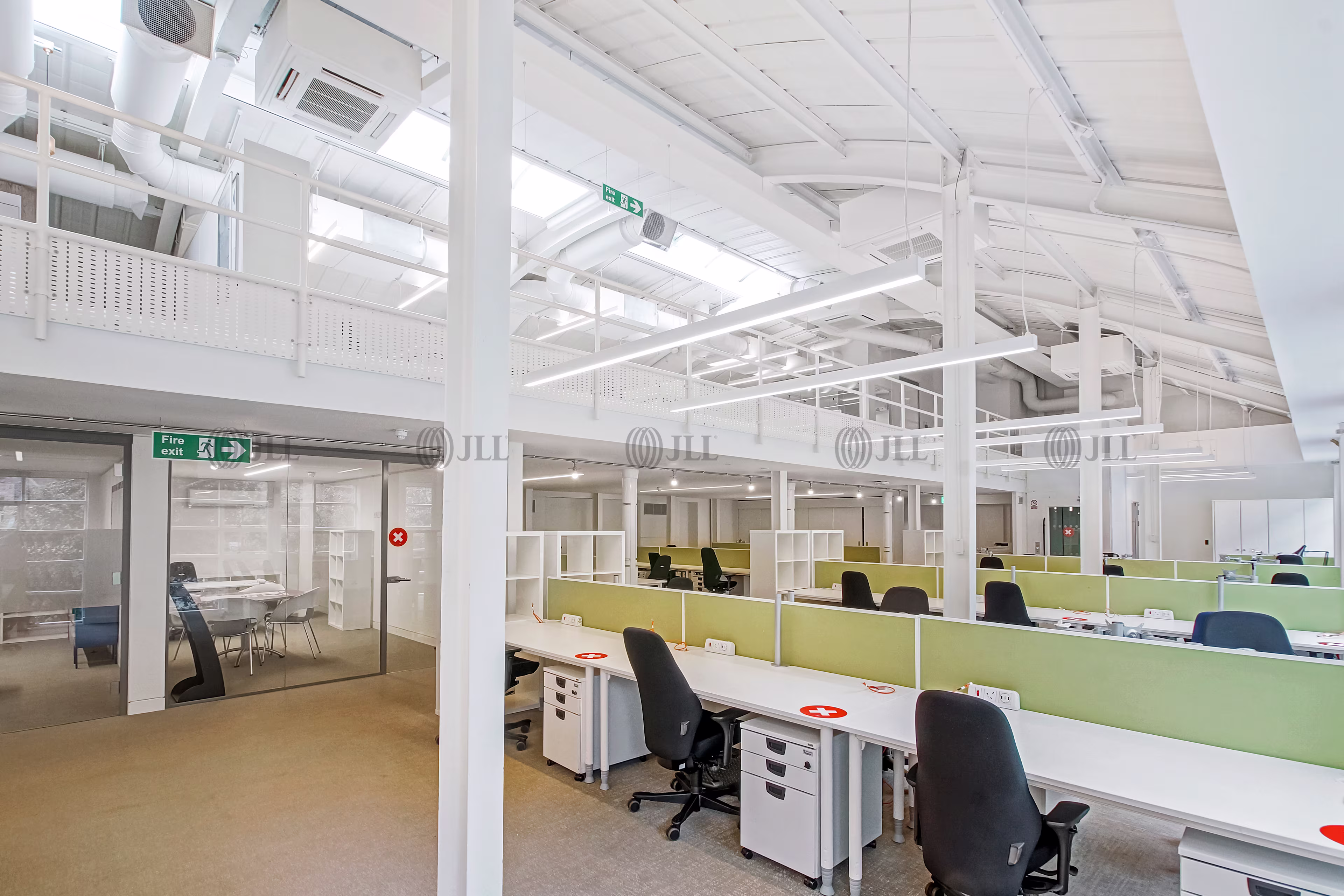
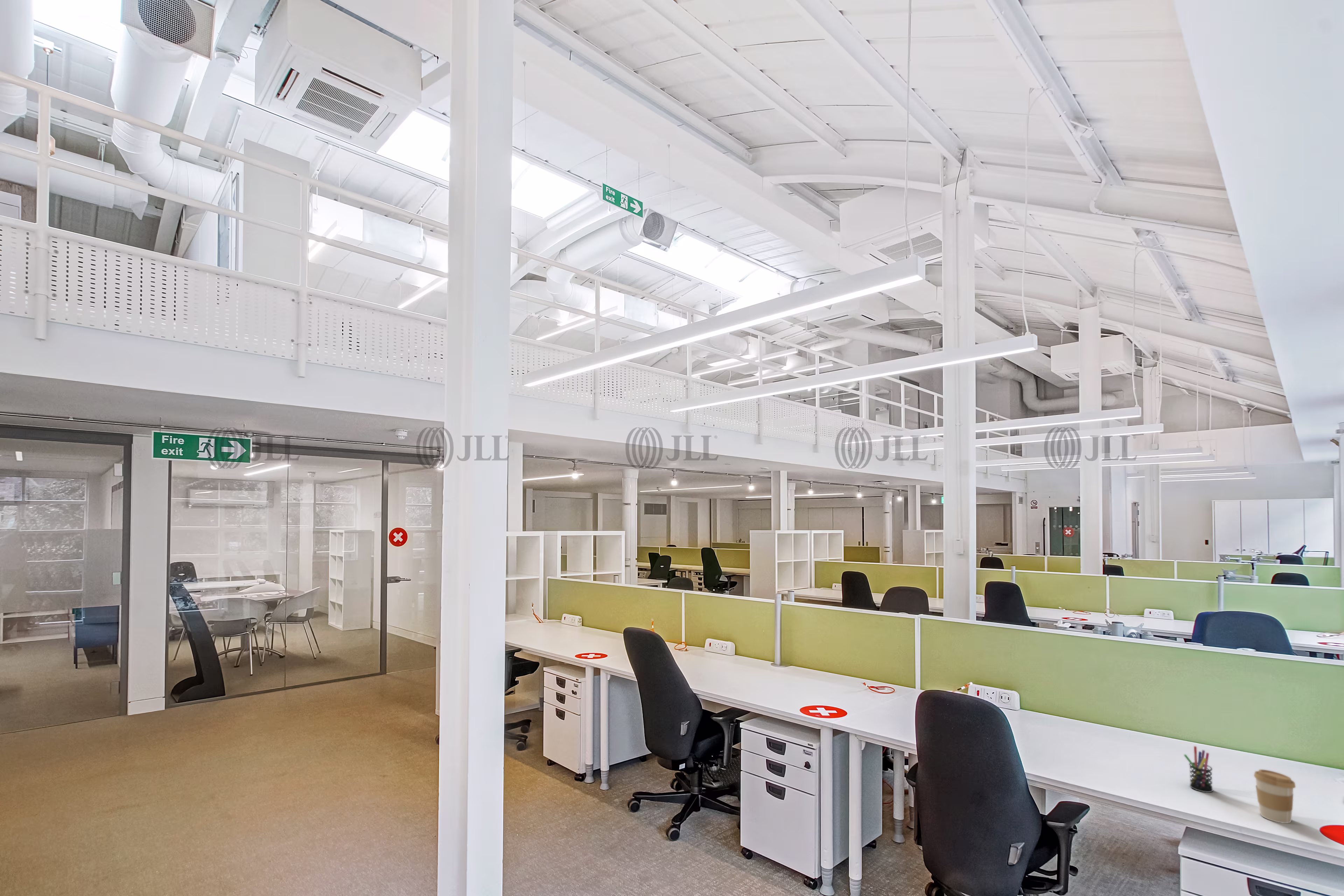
+ coffee cup (1275, 795)
+ pen holder (1197, 768)
